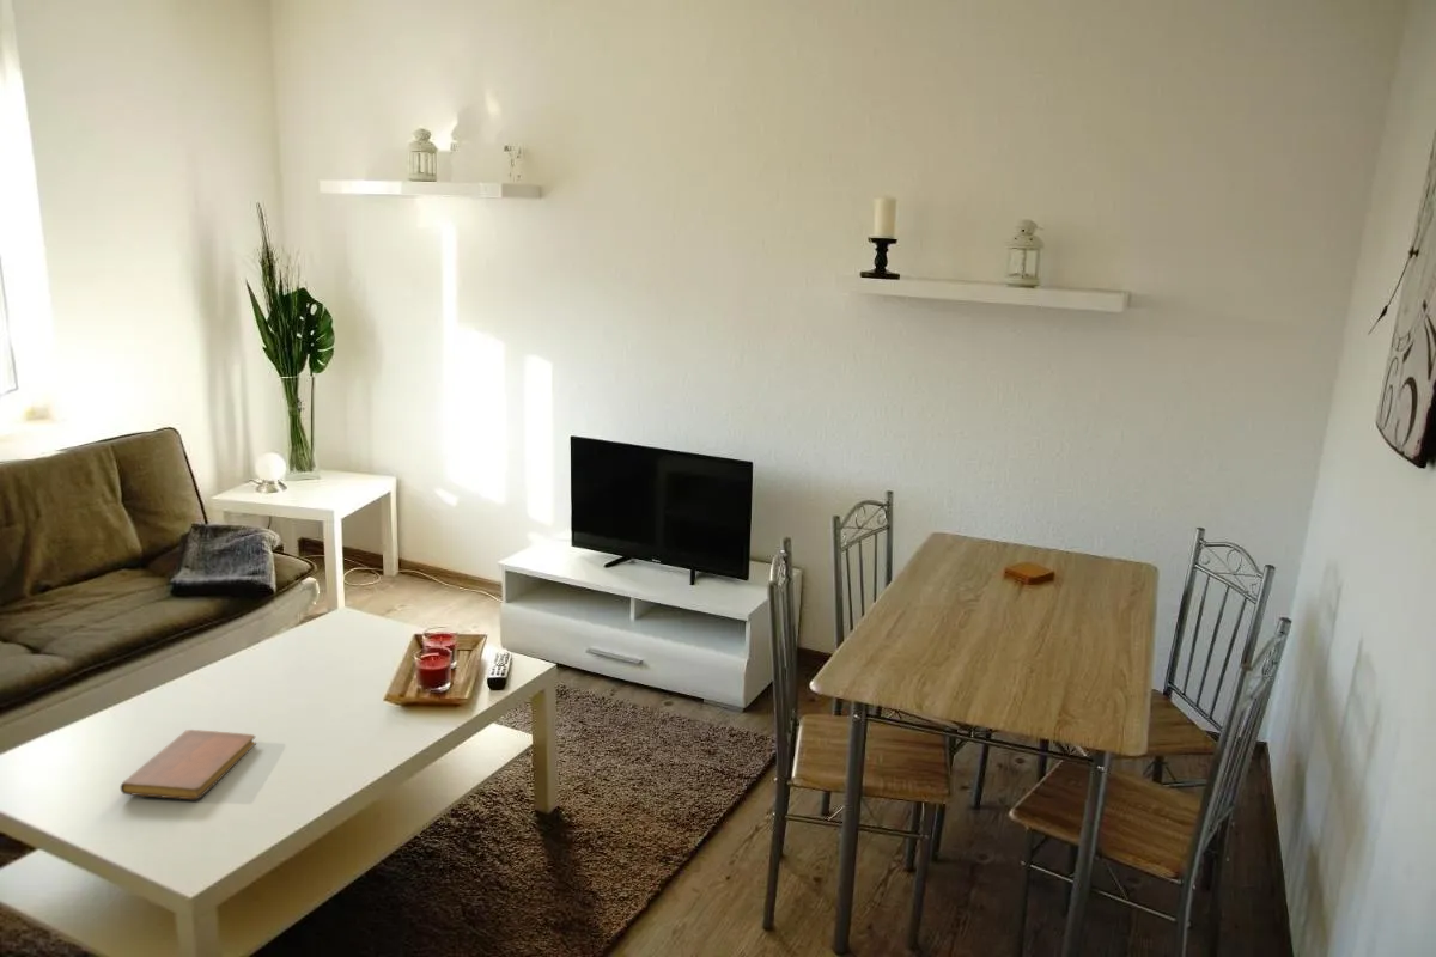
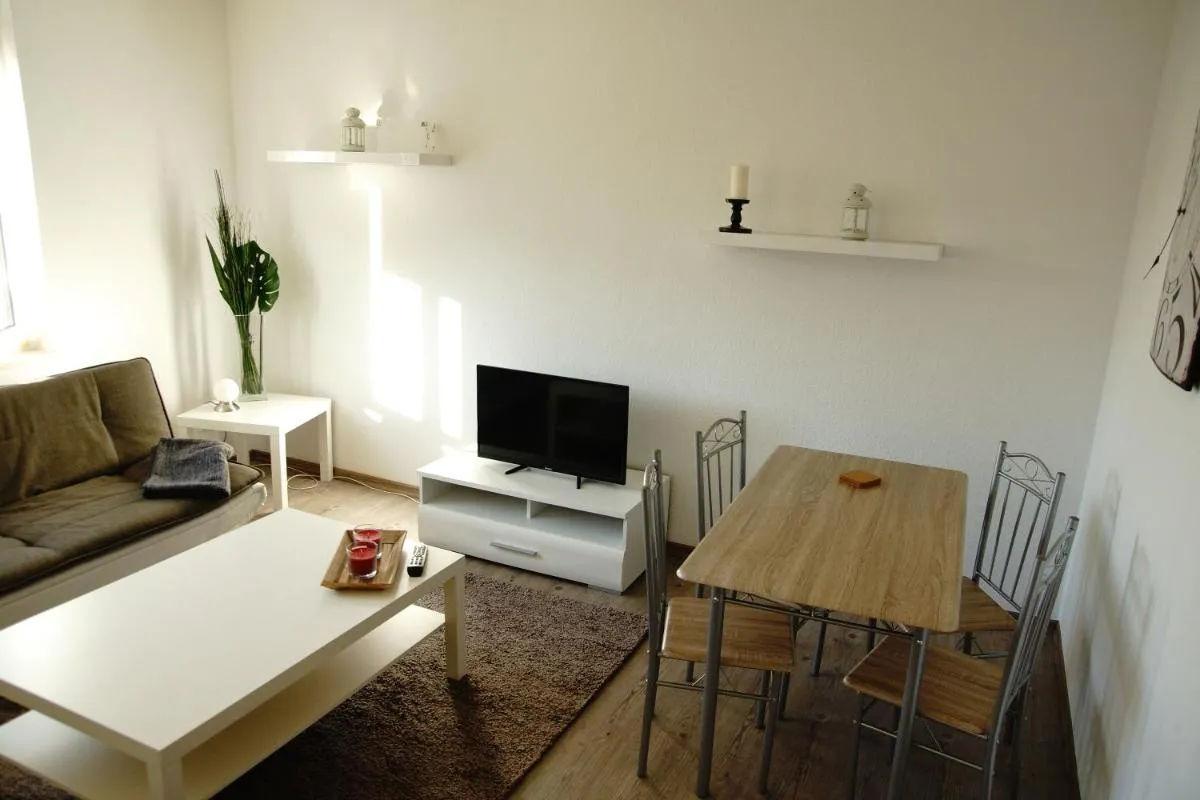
- notebook (191, 762)
